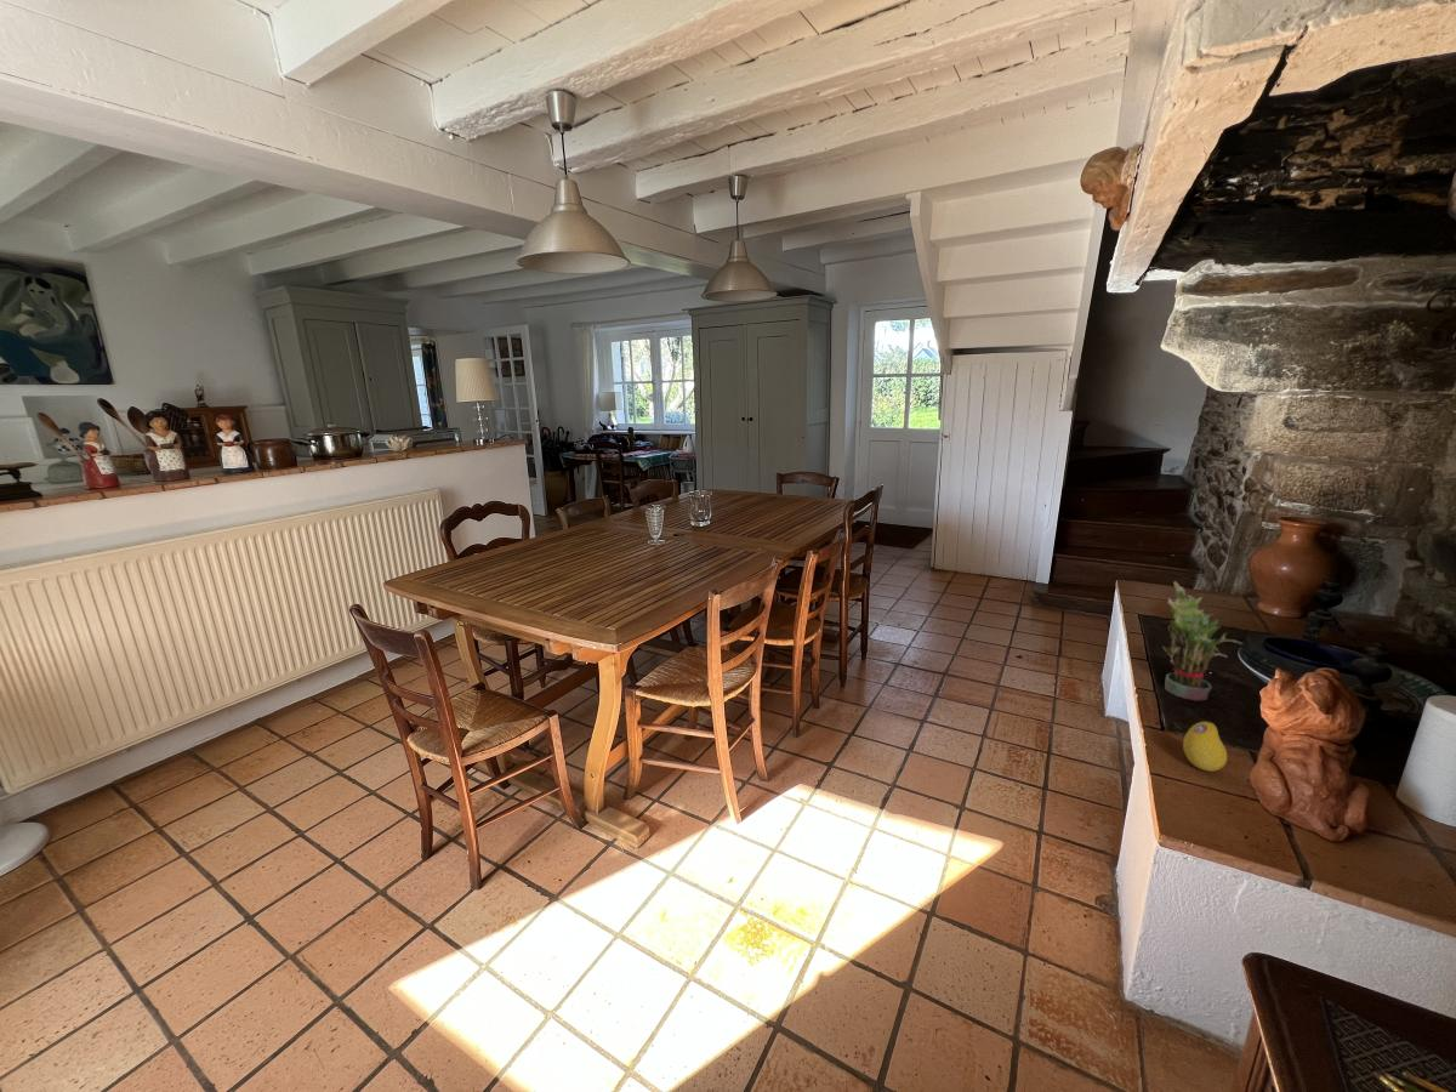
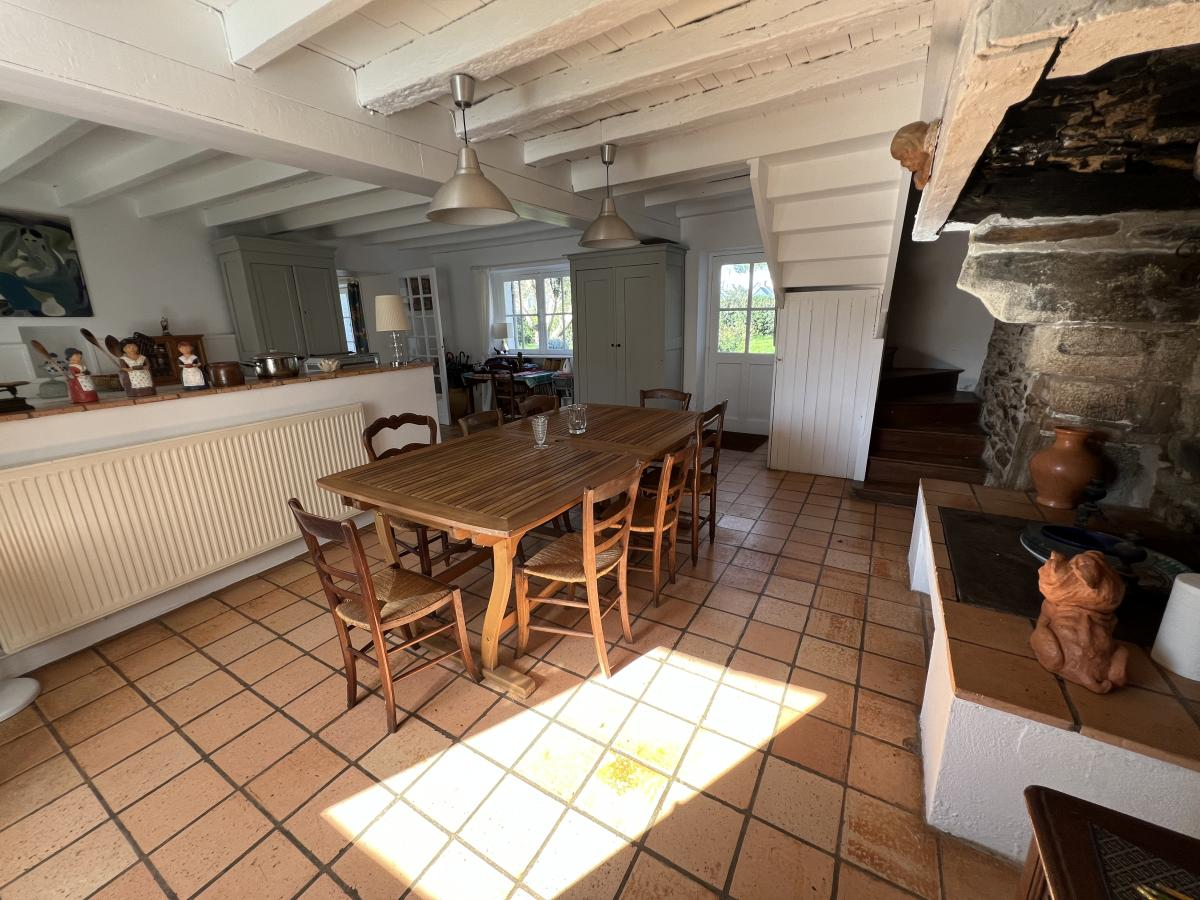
- potted plant (1190, 639)
- fruit (1205, 745)
